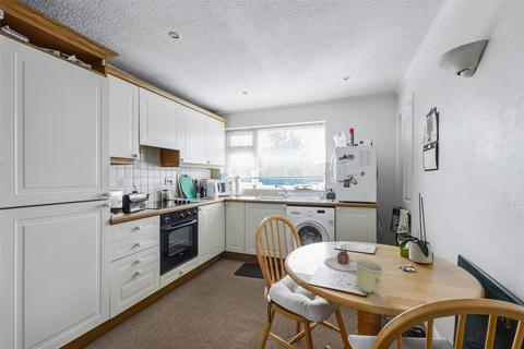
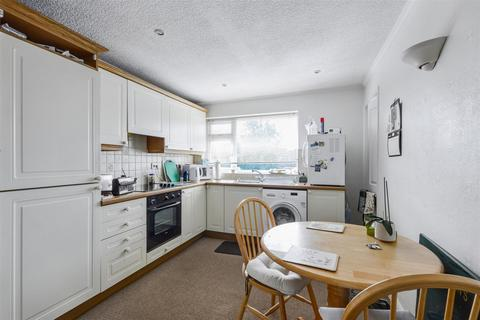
- teapot (343, 255)
- cup (369, 276)
